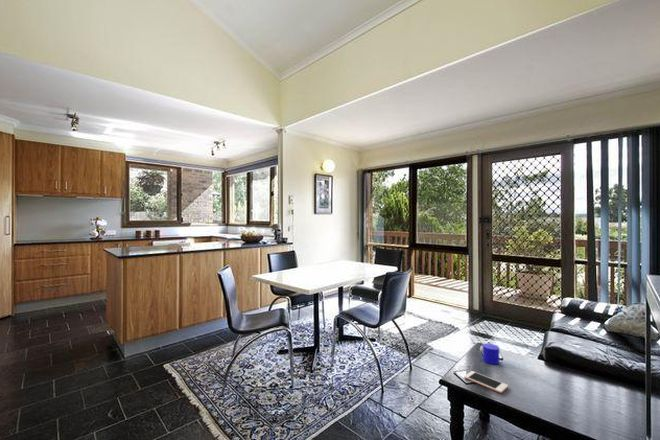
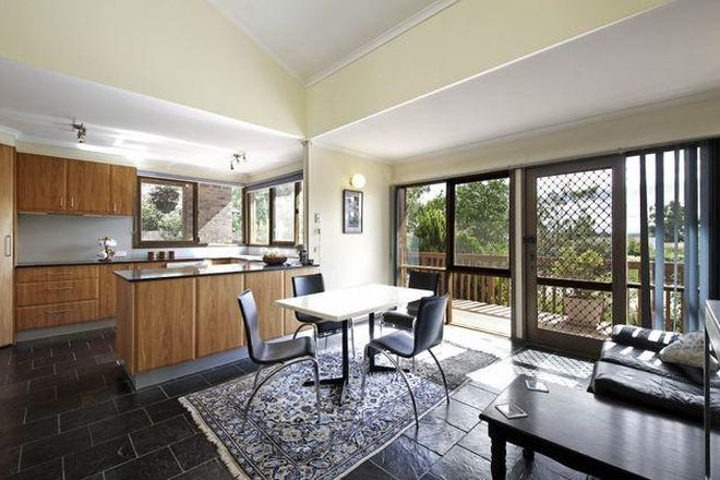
- cup (489, 353)
- cell phone (485, 381)
